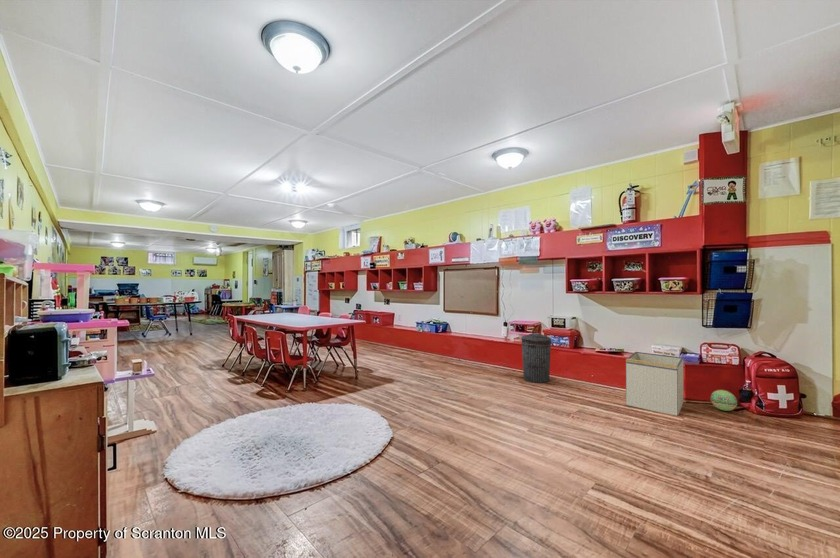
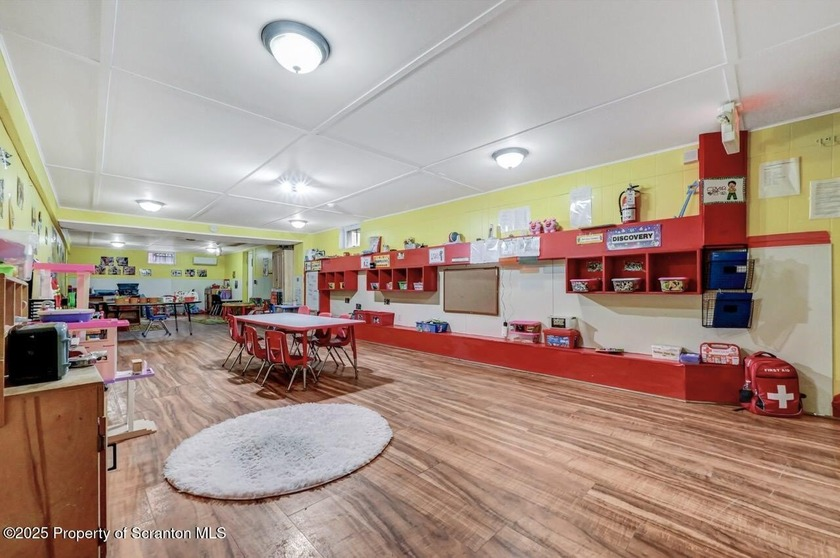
- trash can (536, 355)
- ball (723, 400)
- storage bin (654, 380)
